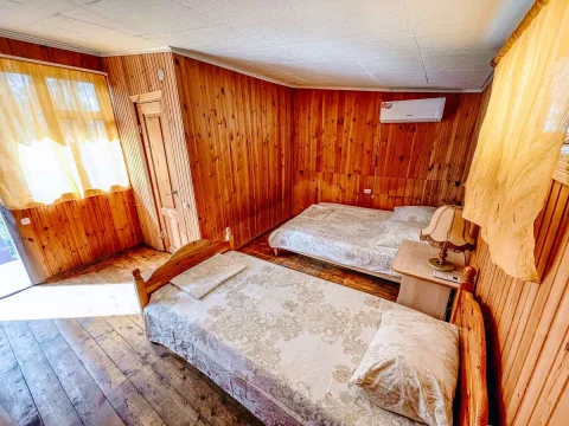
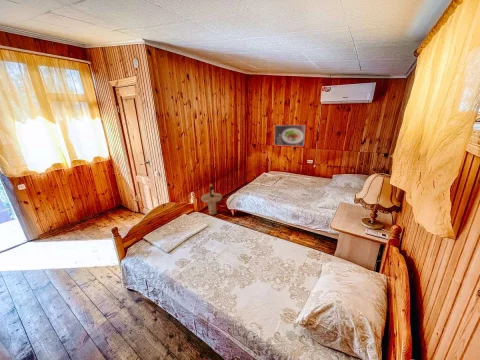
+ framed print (289, 135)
+ side table (211, 198)
